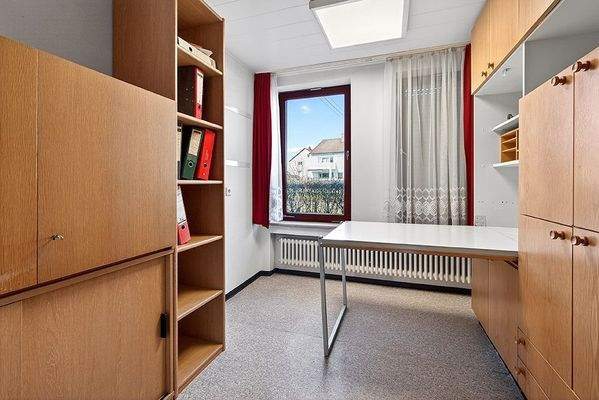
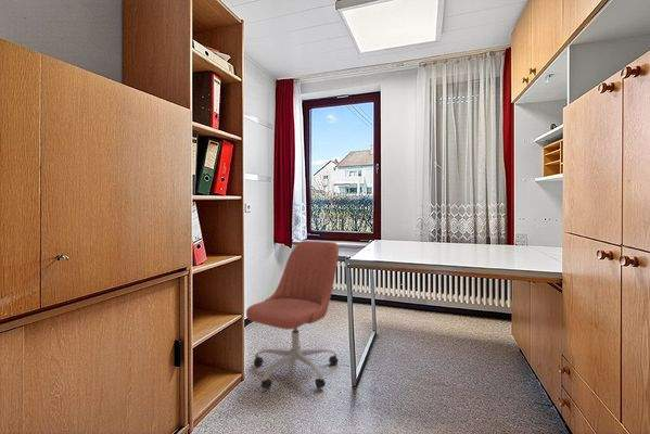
+ office chair (294, 307)
